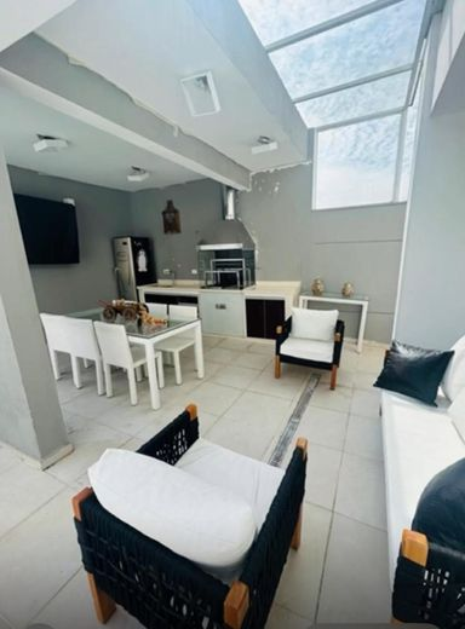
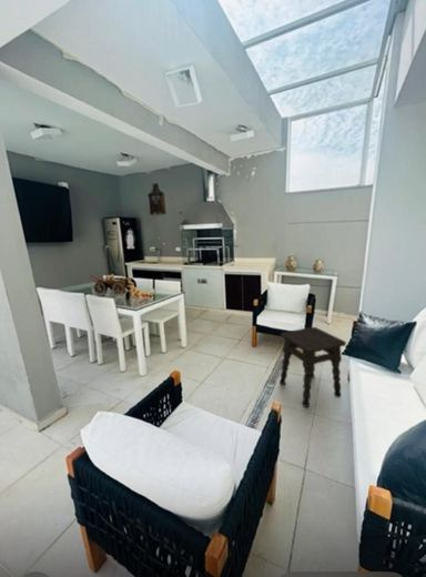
+ side table (310, 364)
